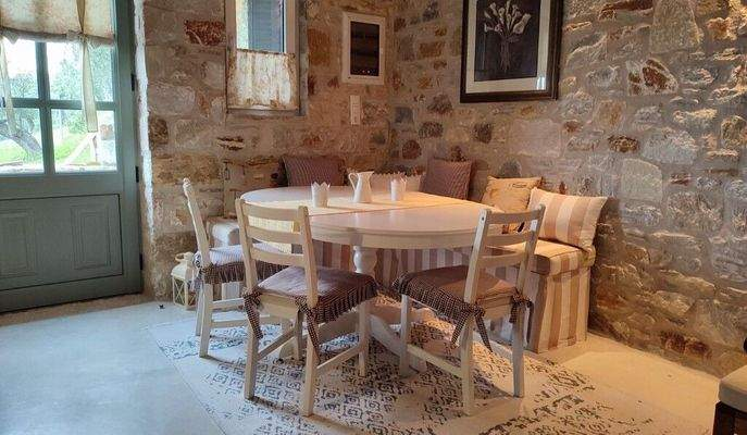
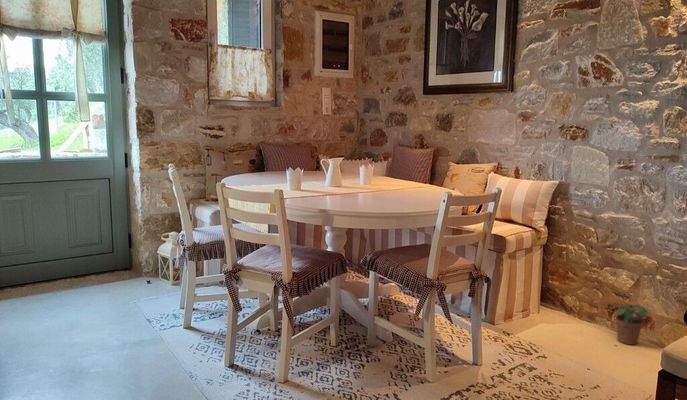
+ potted plant (628, 324)
